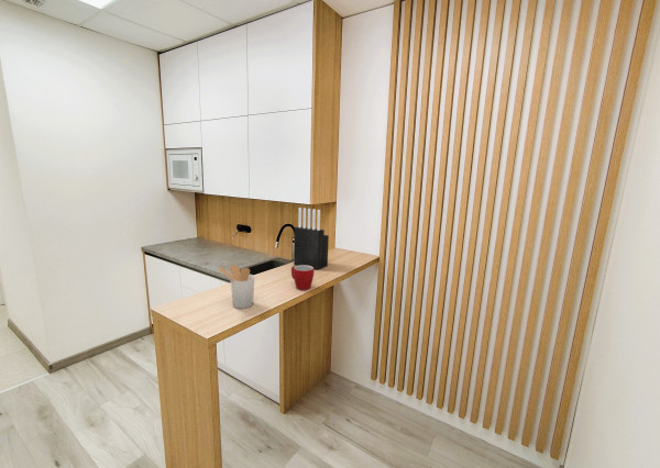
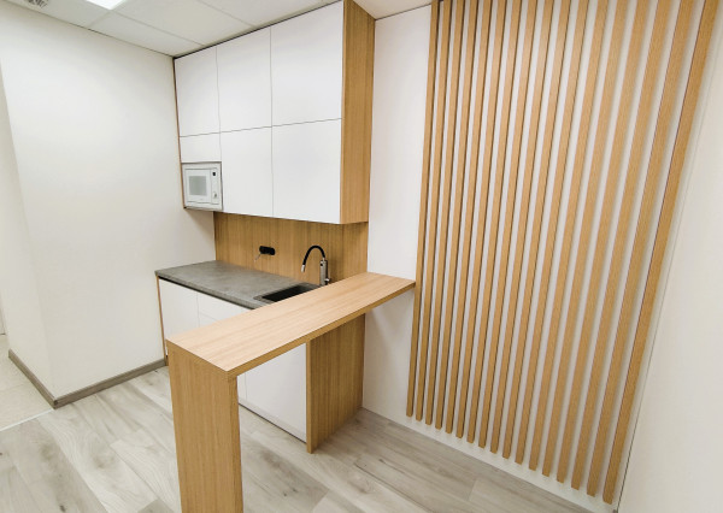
- mug (300, 277)
- knife block (312, 237)
- utensil holder (235, 285)
